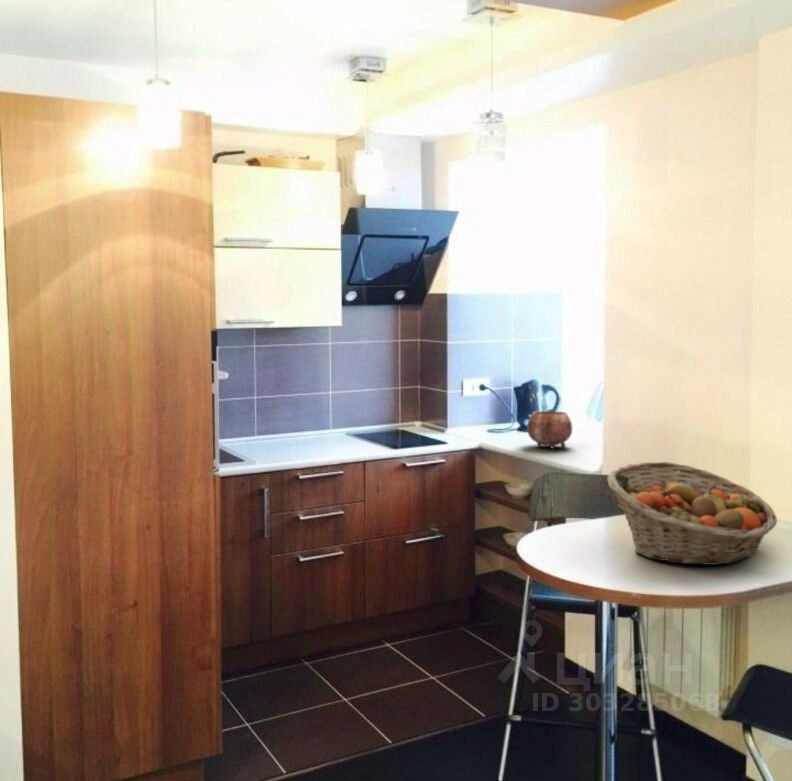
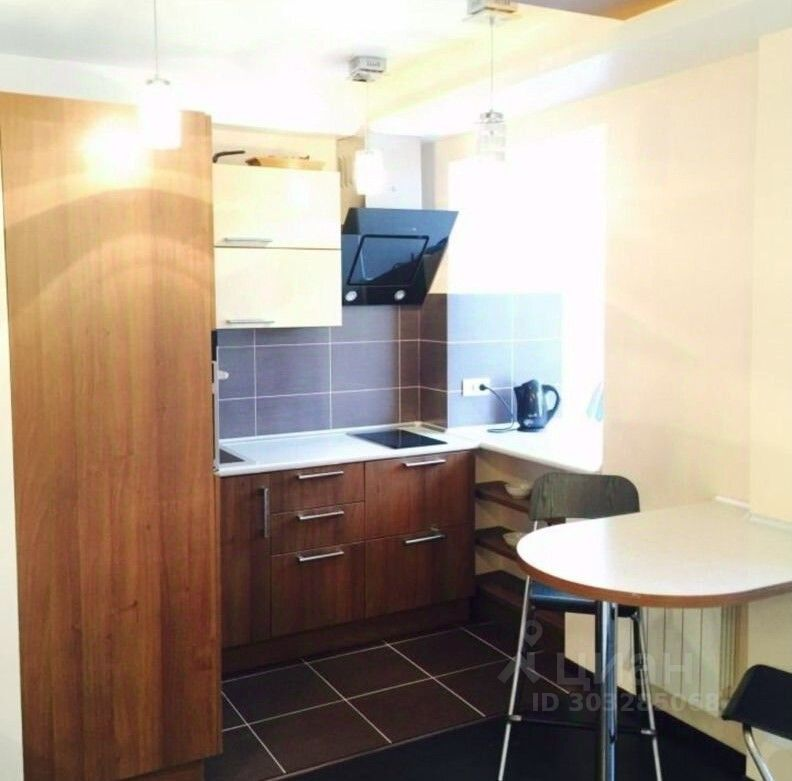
- bowl (549, 429)
- fruit basket (690, 510)
